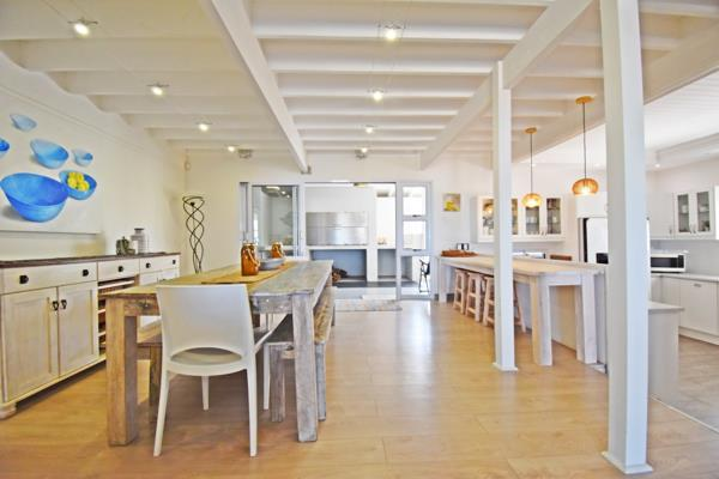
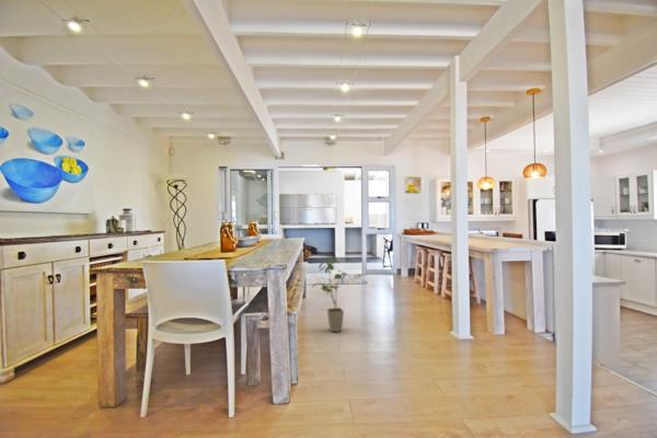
+ house plant (330, 293)
